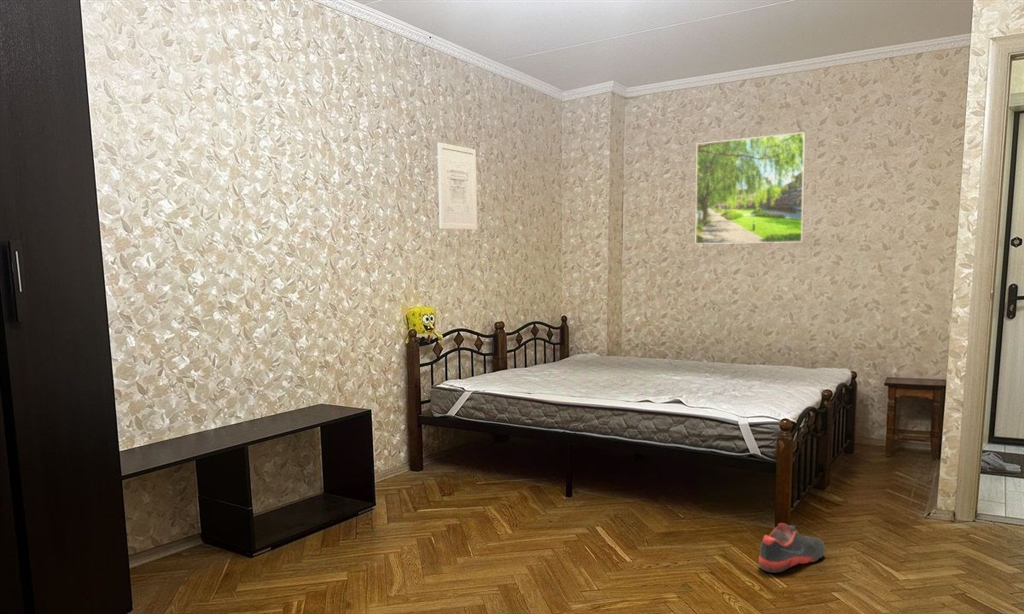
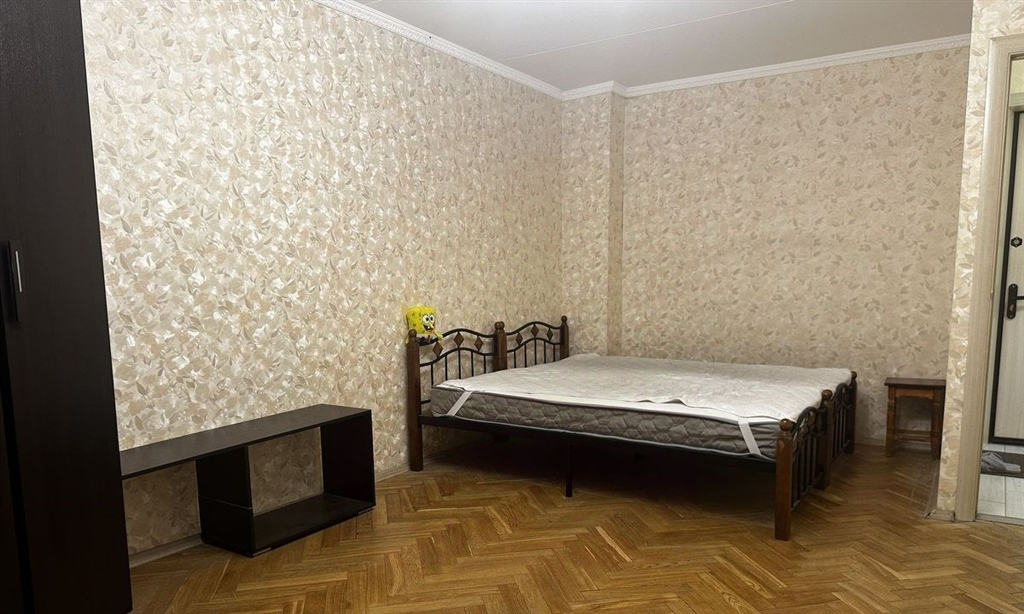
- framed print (747, 191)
- wall art (458, 187)
- shoe (792, 541)
